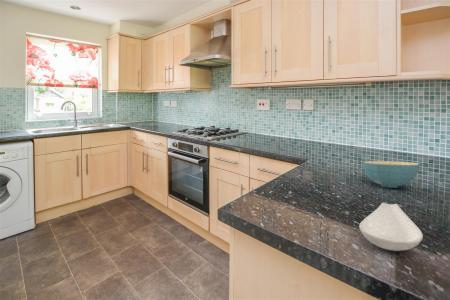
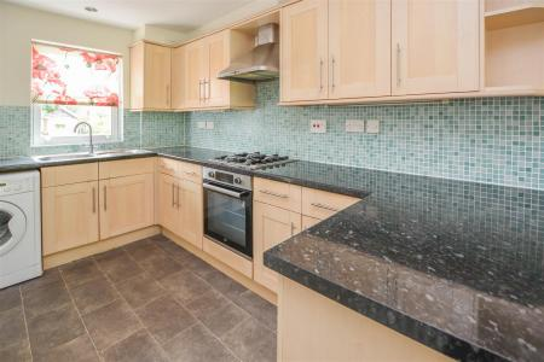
- spoon rest (388, 222)
- cereal bowl (389, 174)
